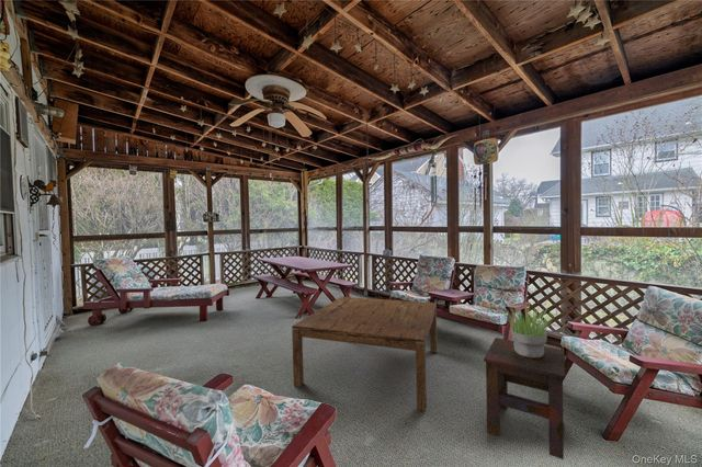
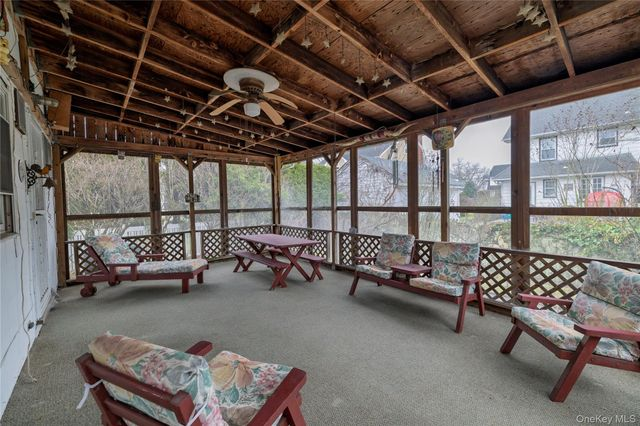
- coffee table (372, 340)
- side table (526, 386)
- potted plant (528, 331)
